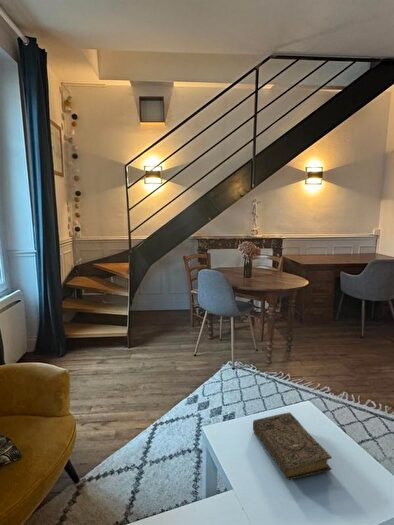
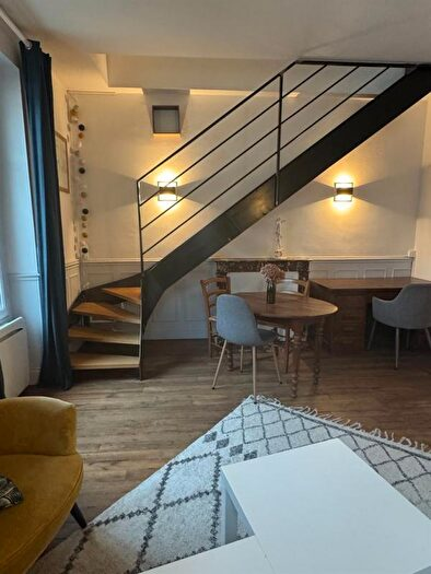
- book (288, 442)
